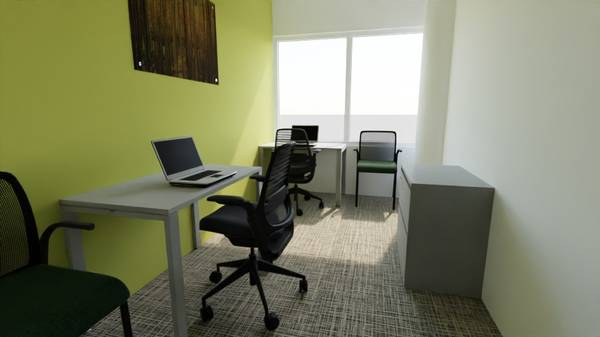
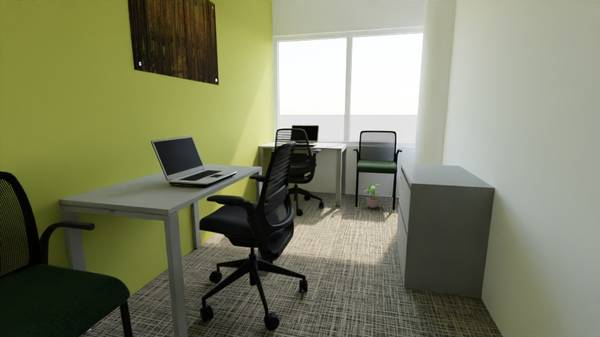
+ potted plant (373, 195)
